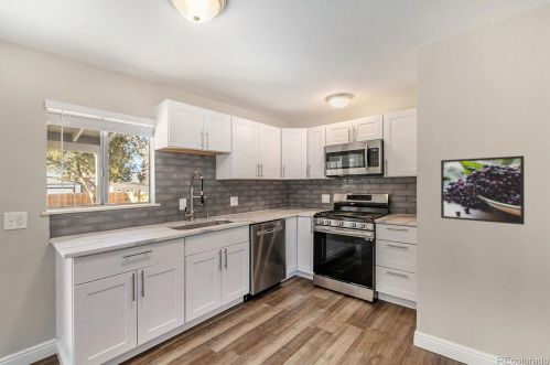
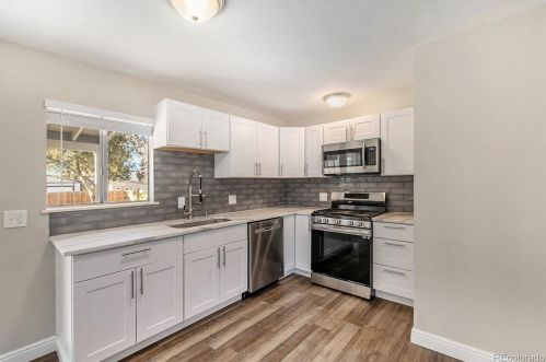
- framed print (478, 189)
